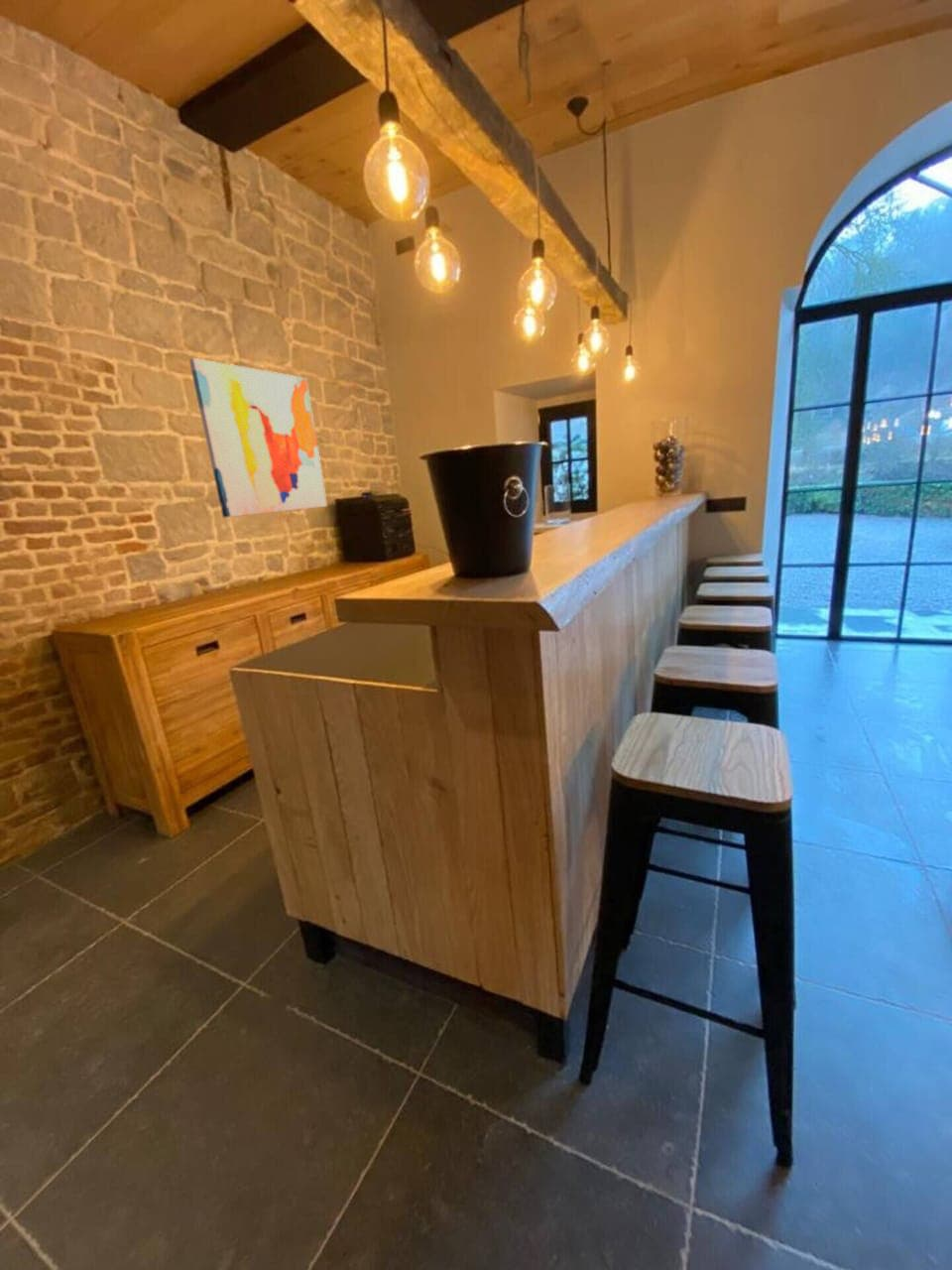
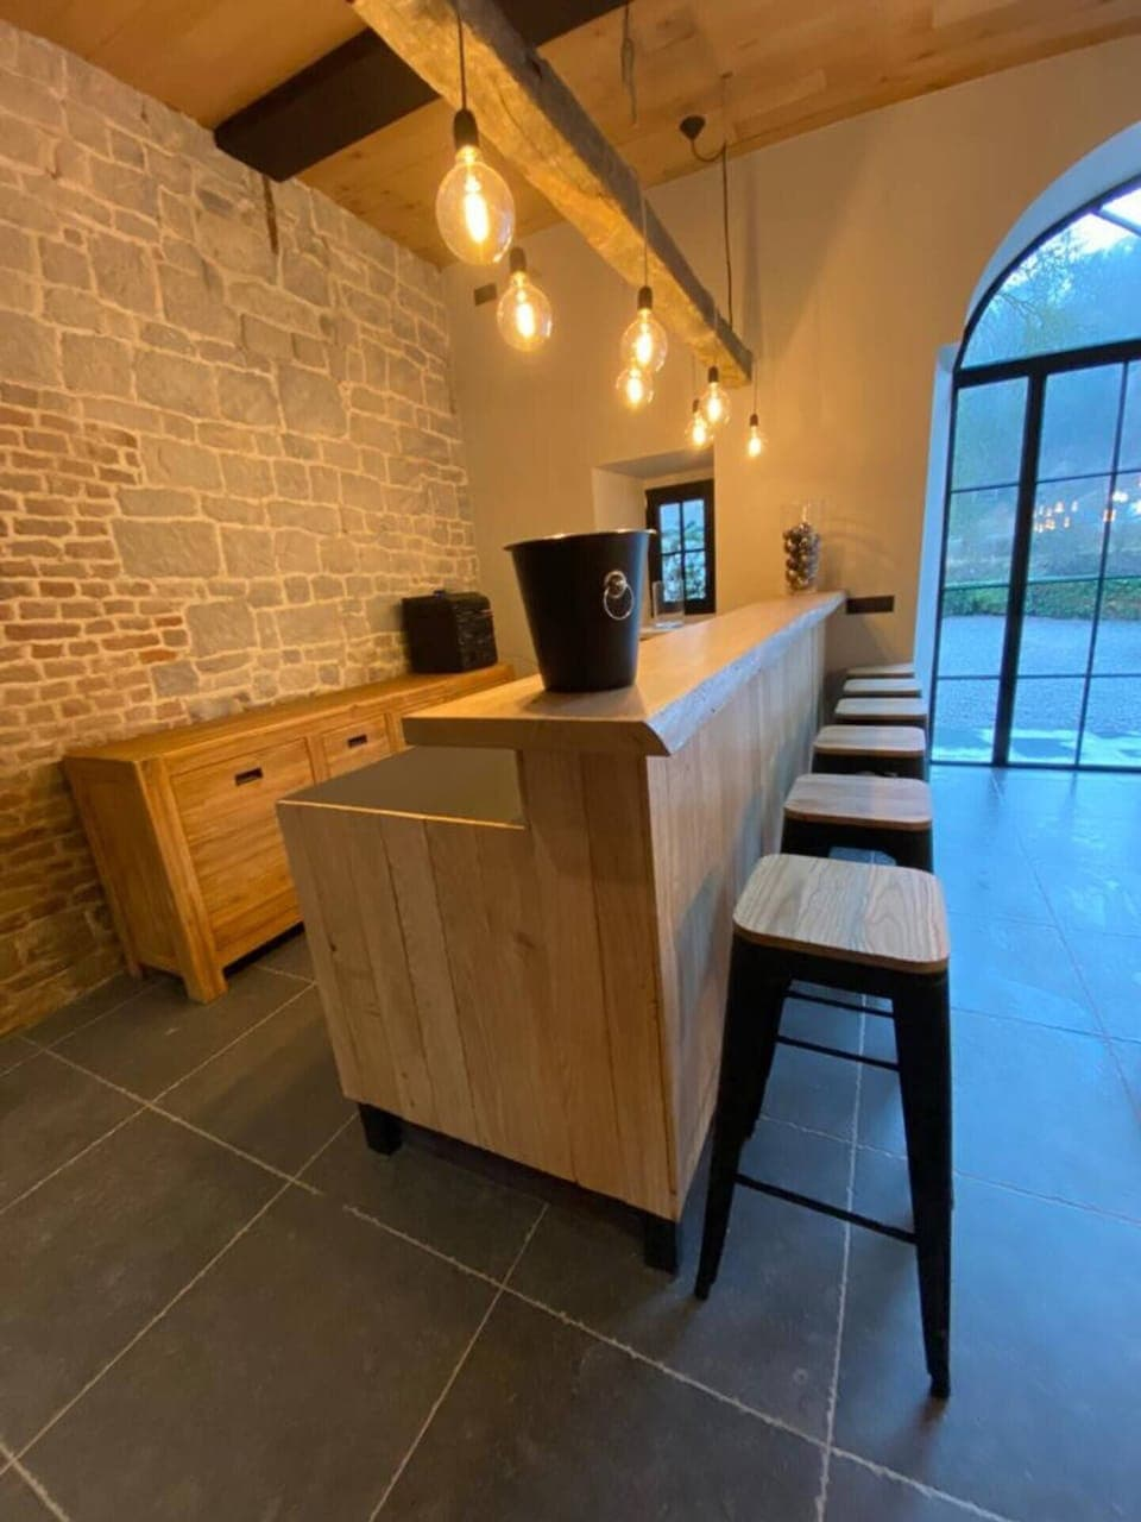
- wall art (267, 443)
